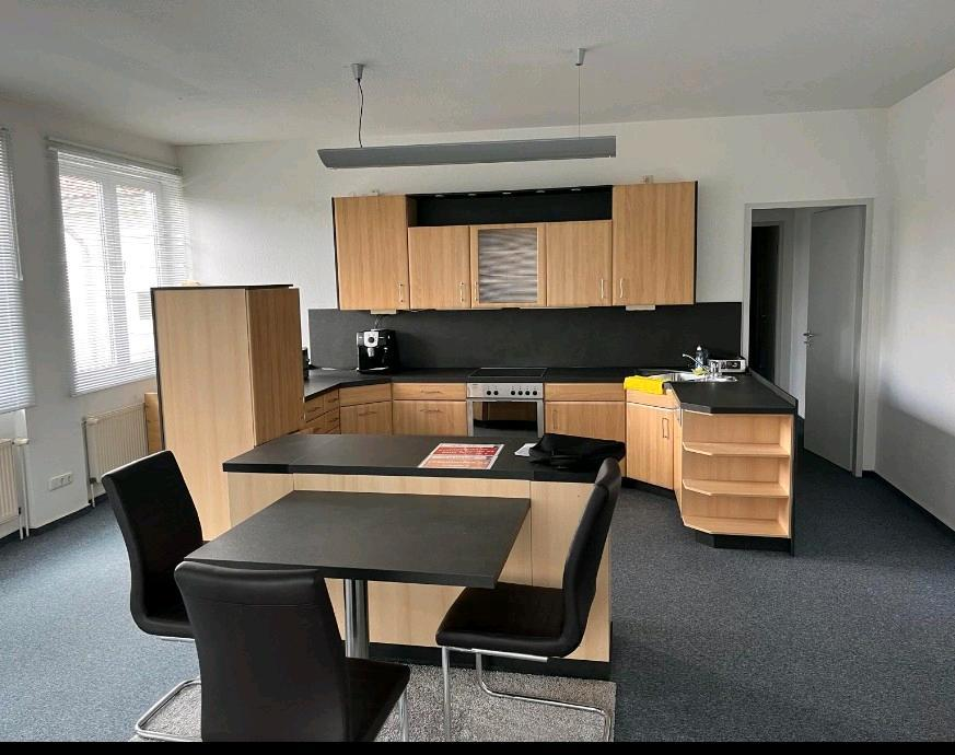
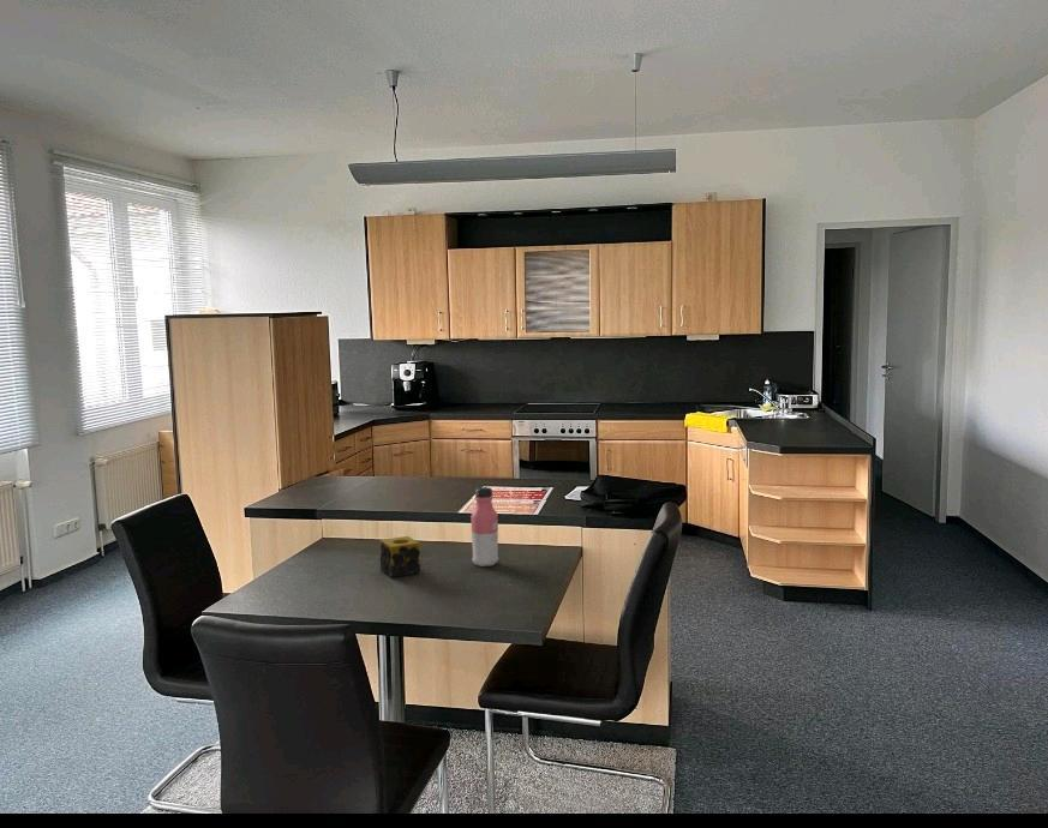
+ water bottle (484, 526)
+ candle (400, 556)
